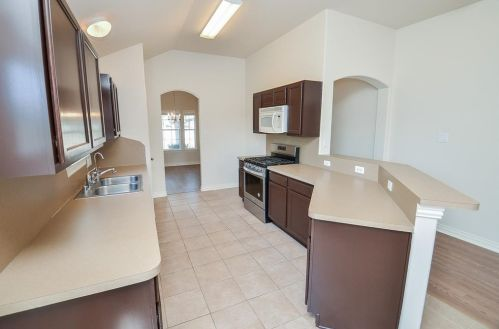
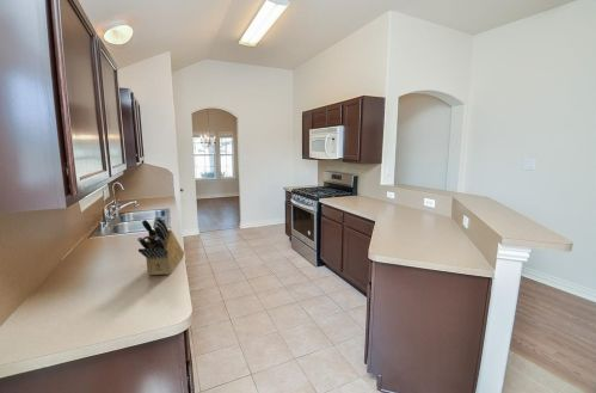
+ knife block (162, 240)
